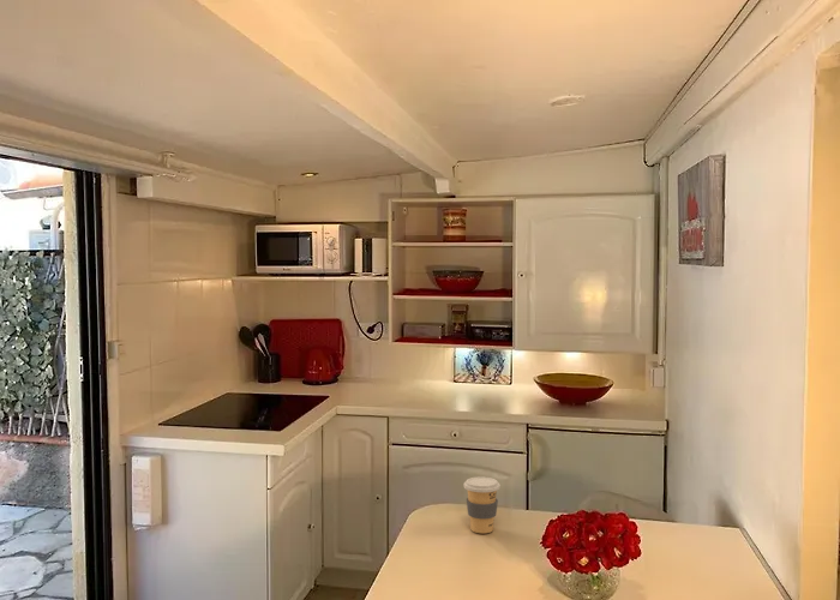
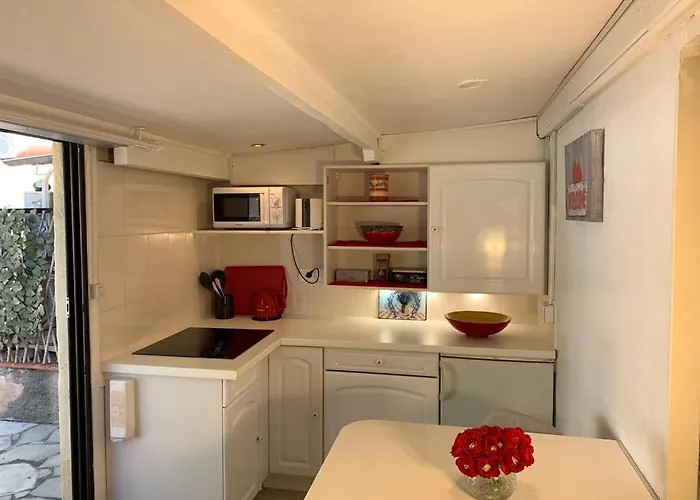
- coffee cup (481, 505)
